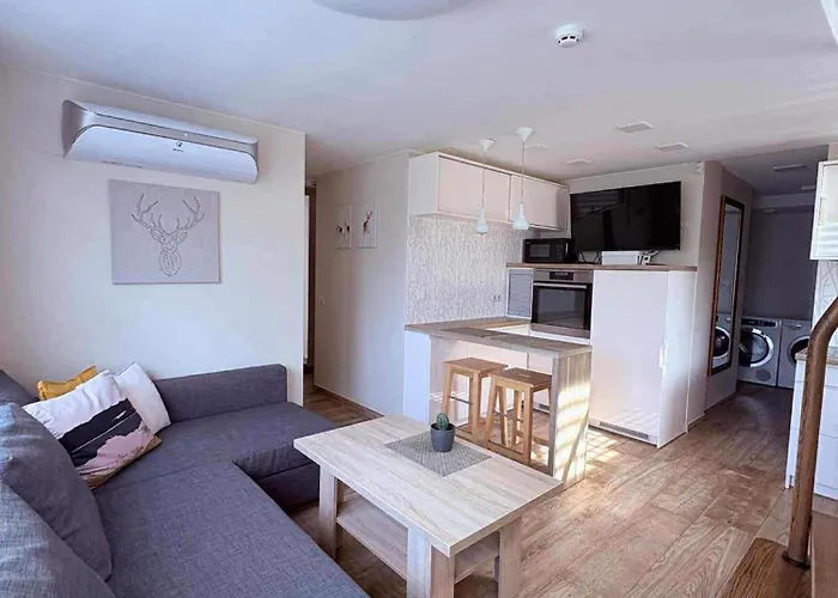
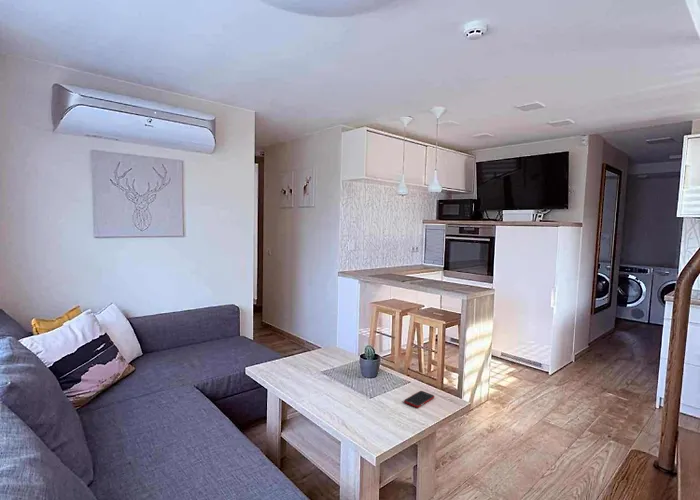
+ cell phone (419, 399)
